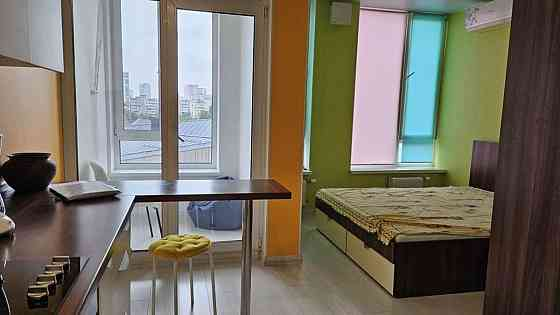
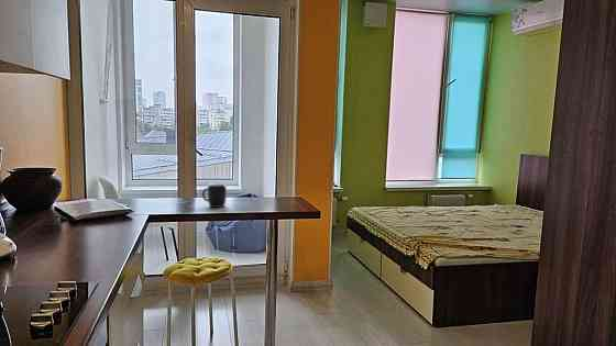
+ mug (213, 194)
